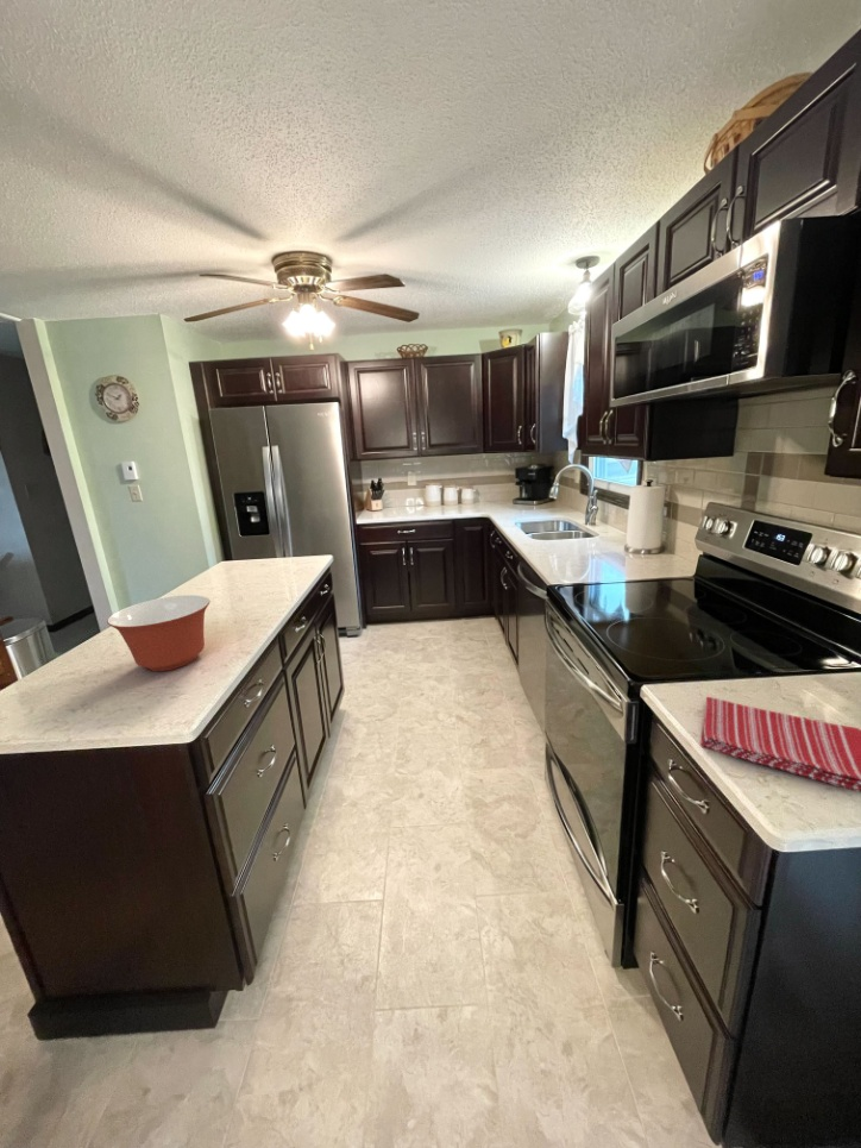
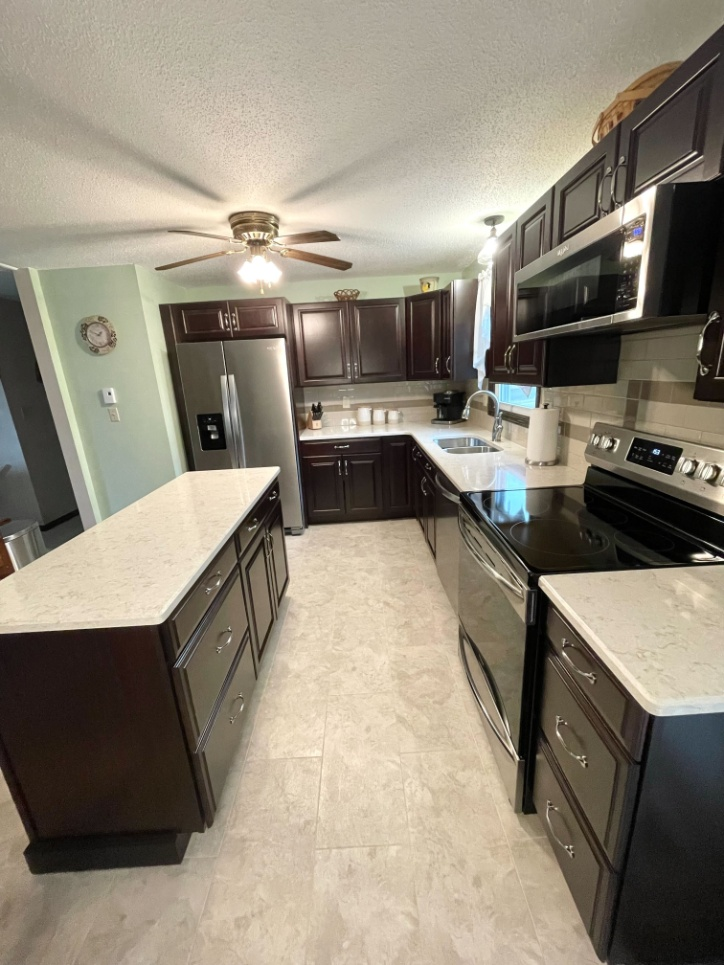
- mixing bowl (166, 635)
- dish towel (781, 736)
